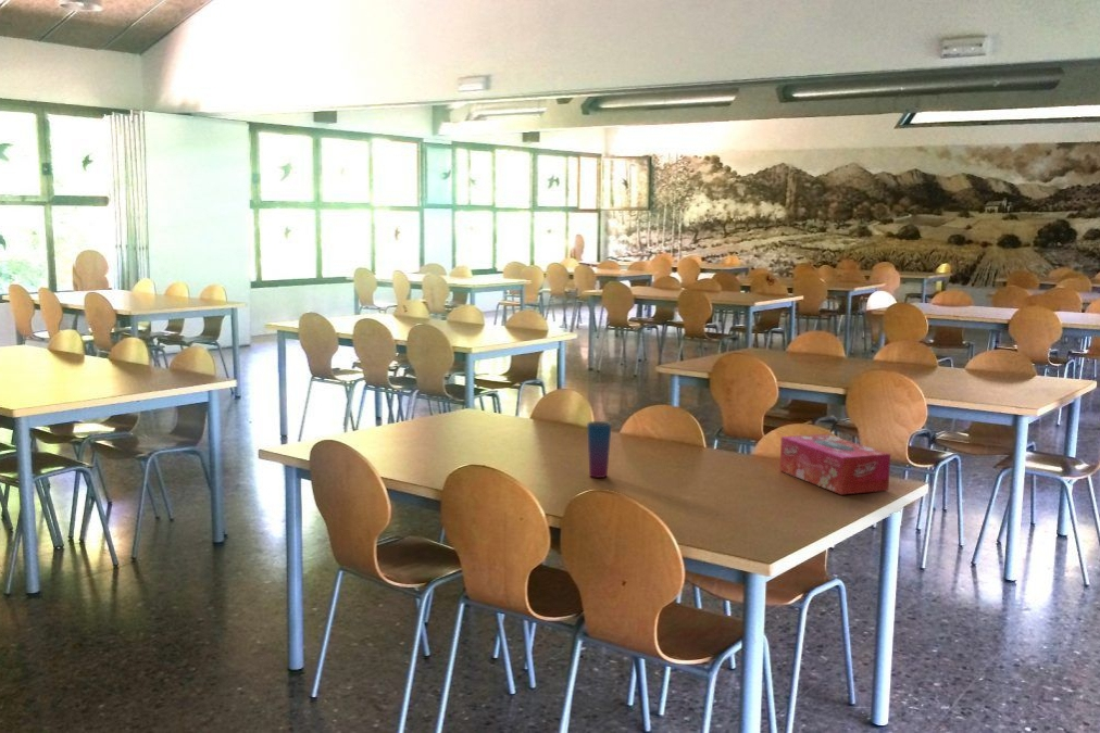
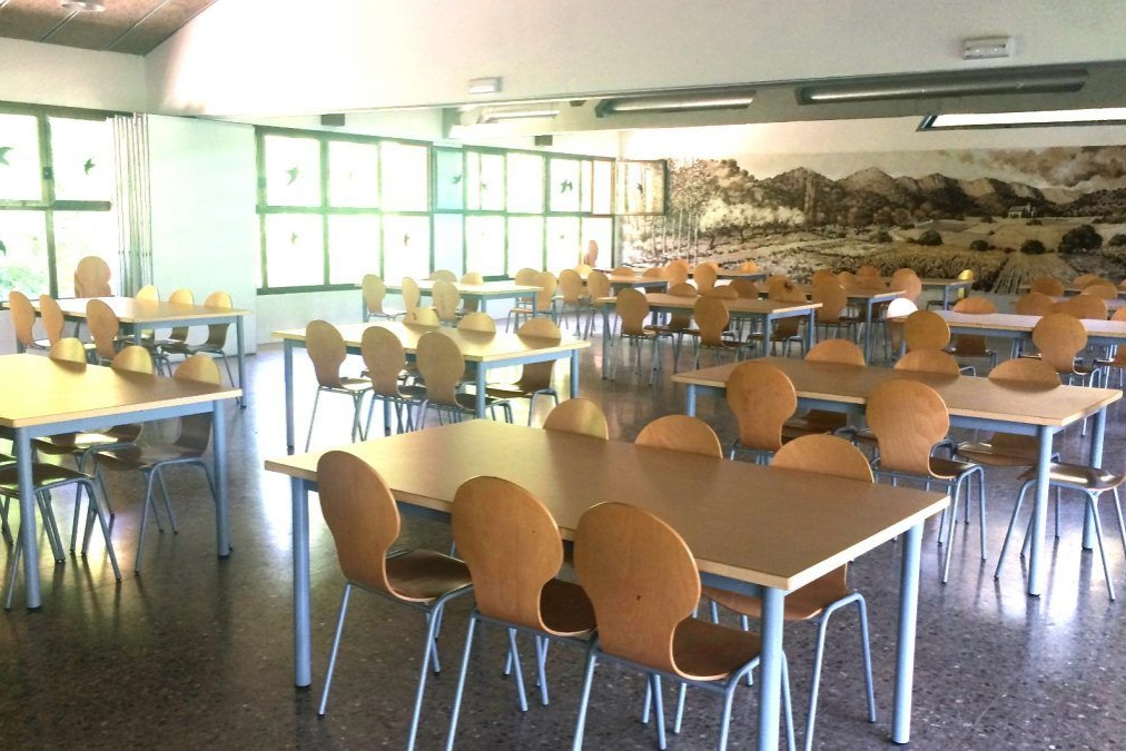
- cup (598, 450)
- tissue box (833, 463)
